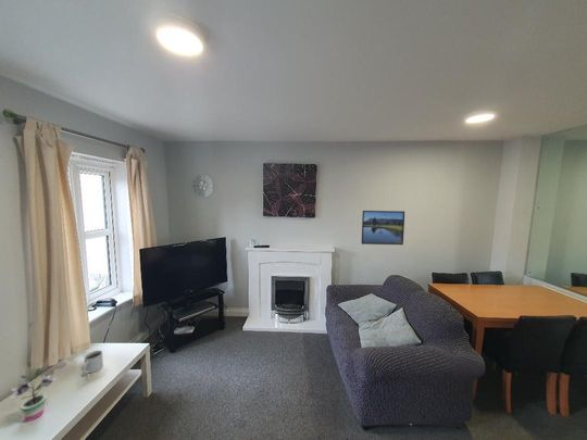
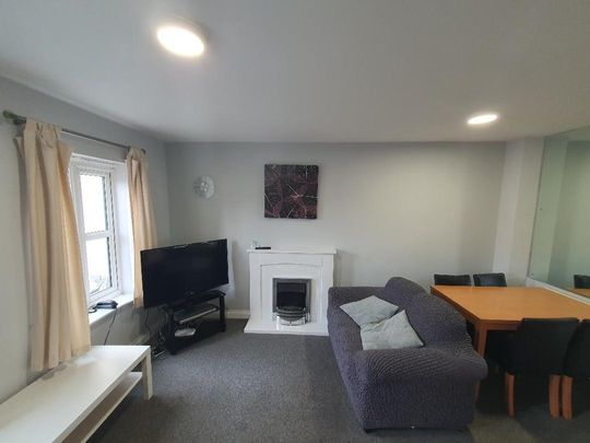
- potted plant (35, 390)
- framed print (383, 227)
- mug (91, 363)
